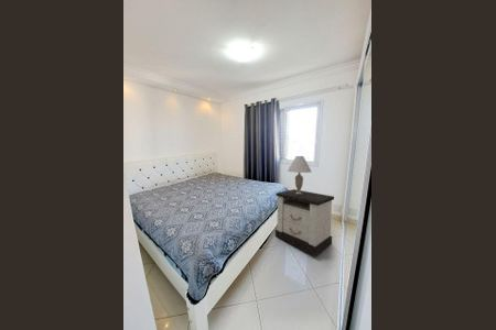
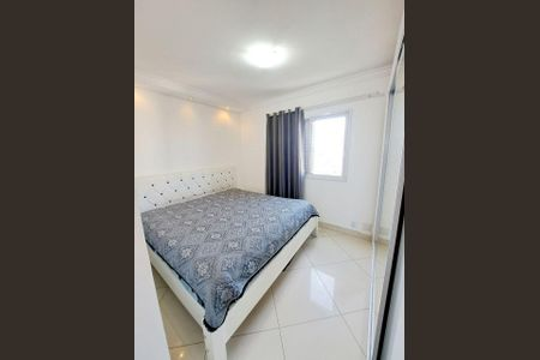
- nightstand (303, 217)
- table lamp (299, 174)
